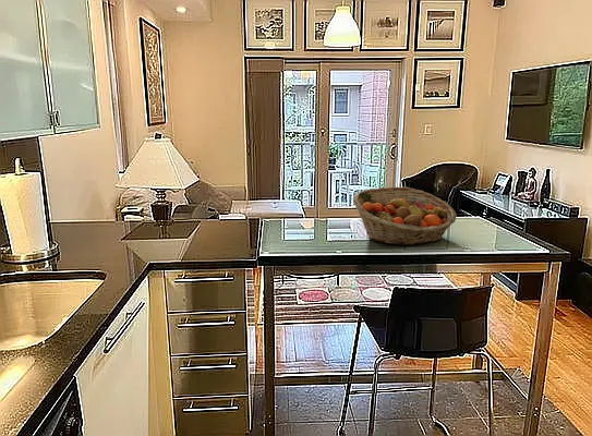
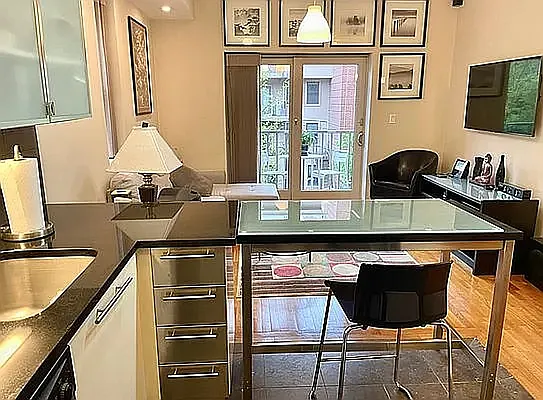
- fruit basket (403, 214)
